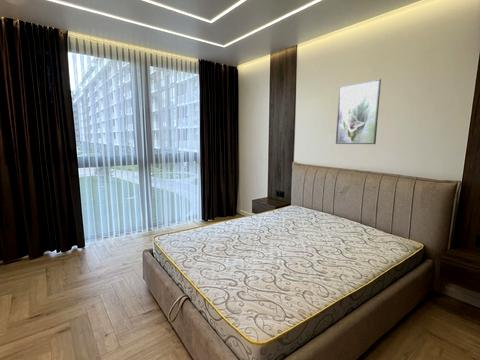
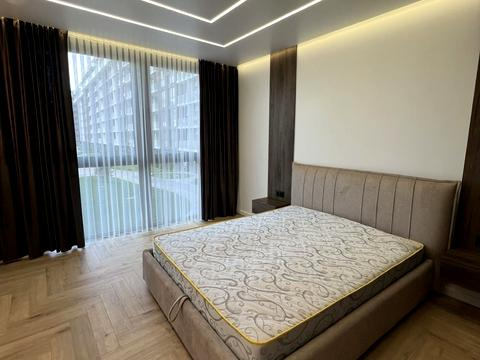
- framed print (356, 114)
